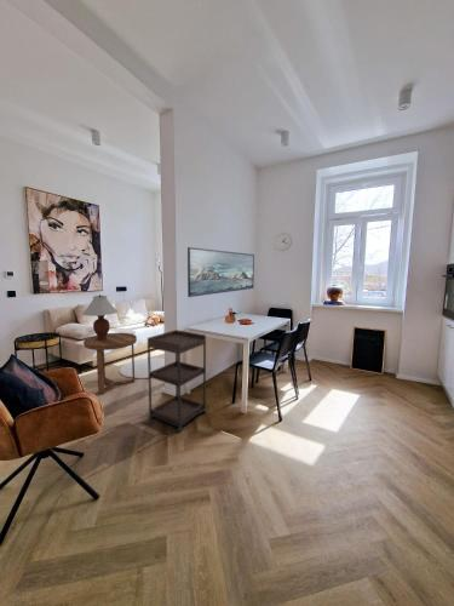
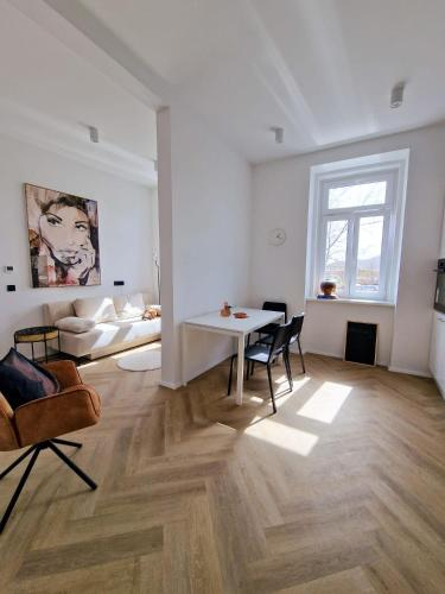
- table lamp (100, 316)
- shelving unit (178, 376)
- side table (104, 364)
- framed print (226, 271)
